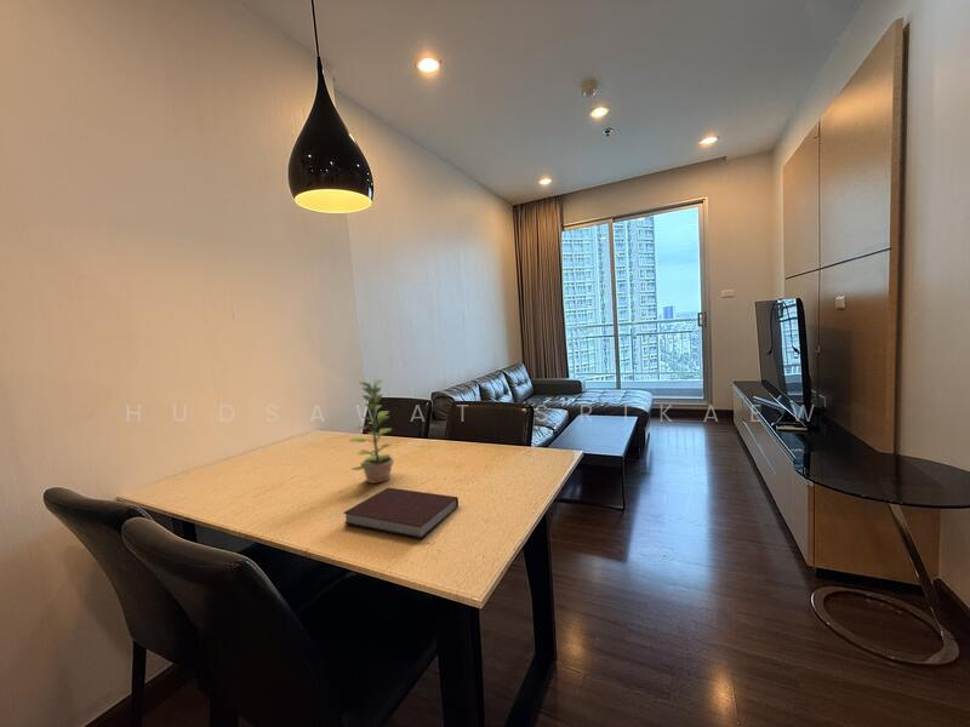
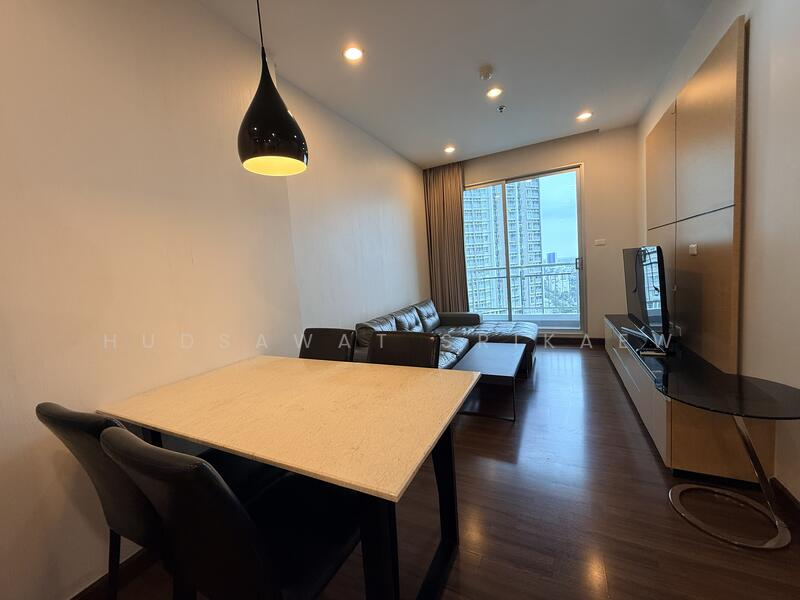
- plant (372, 431)
- notebook (403, 509)
